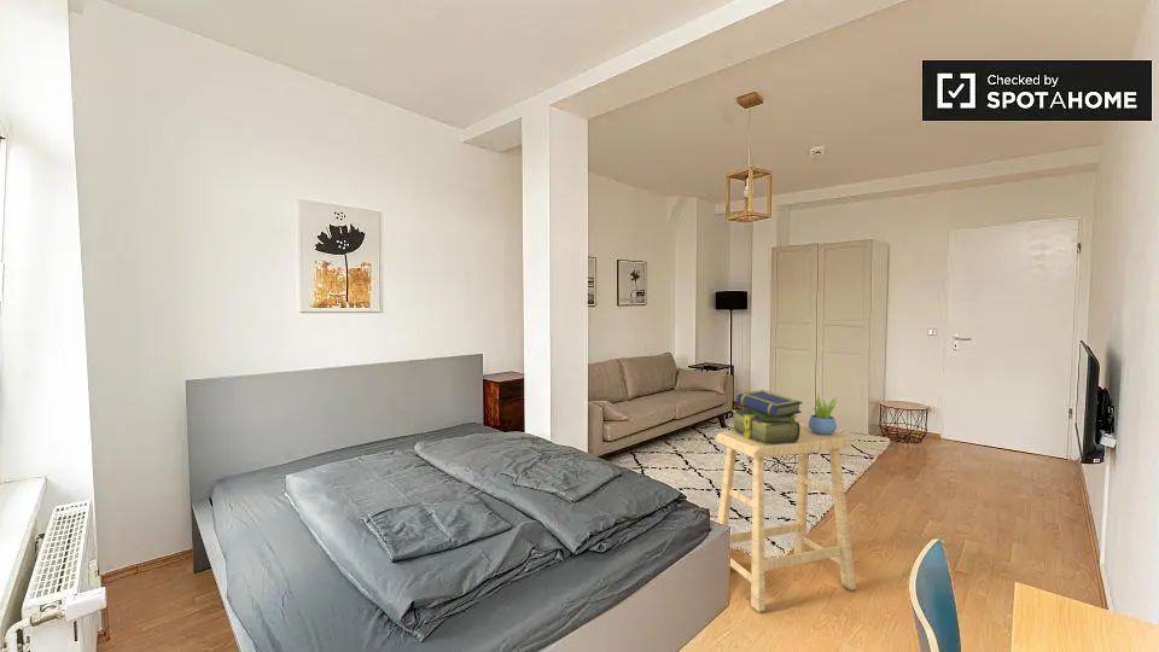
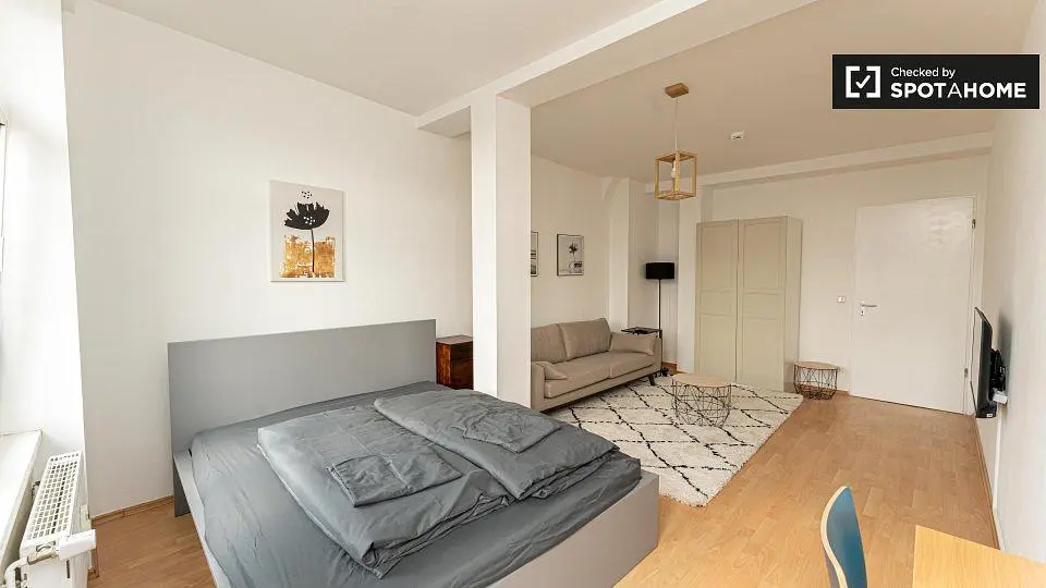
- stack of books (767, 415)
- stool (796, 507)
- succulent plant (823, 413)
